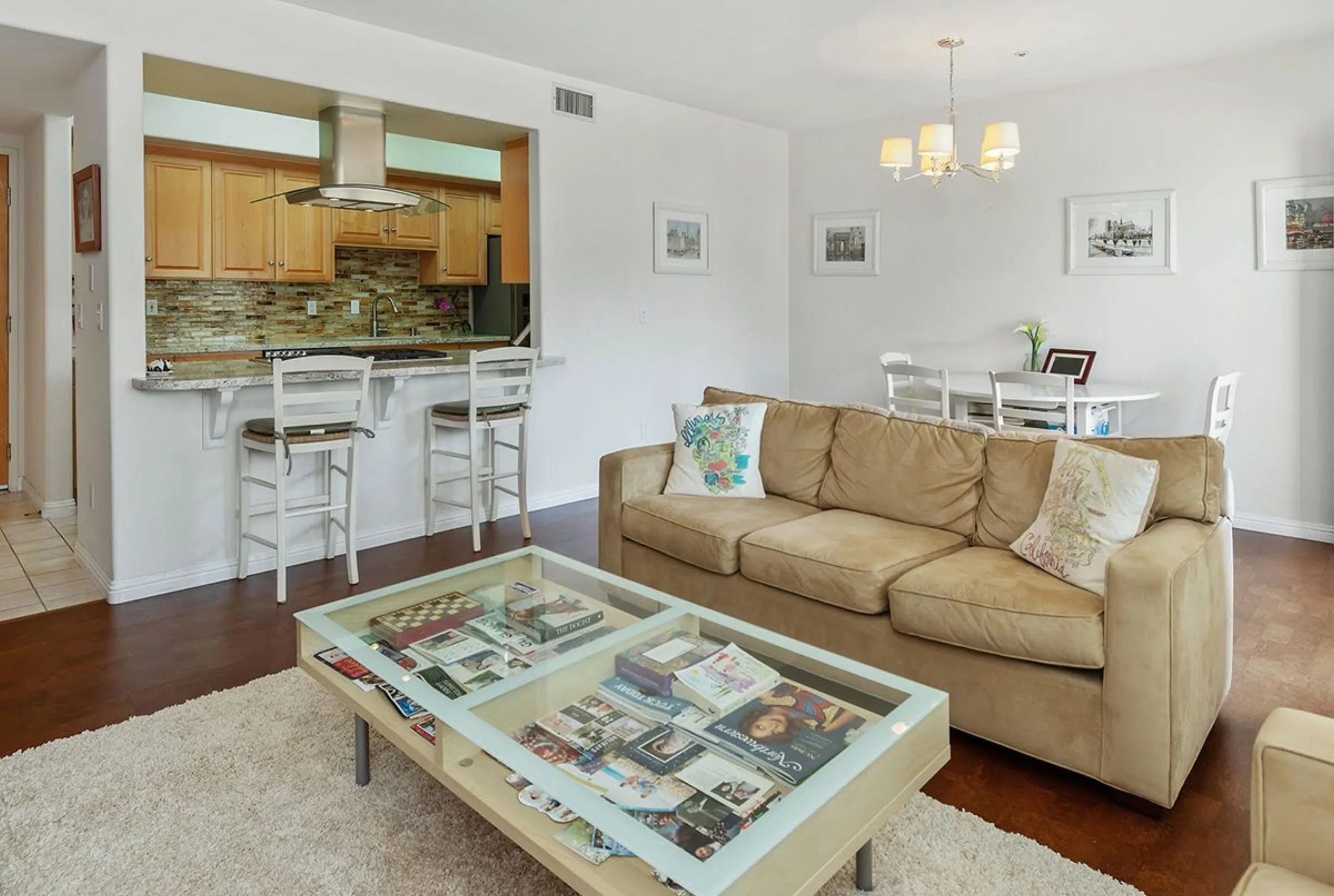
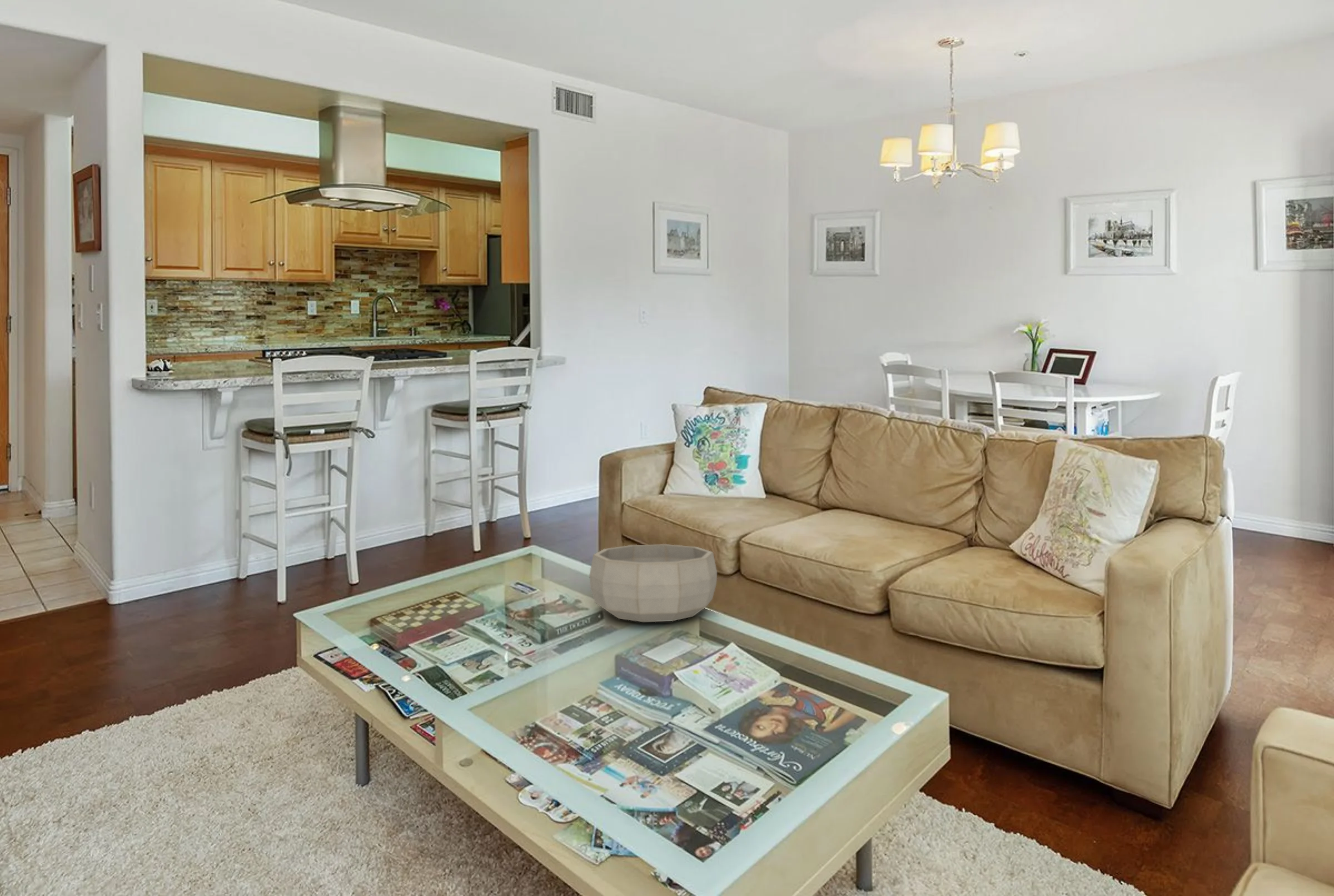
+ decorative bowl (654, 582)
